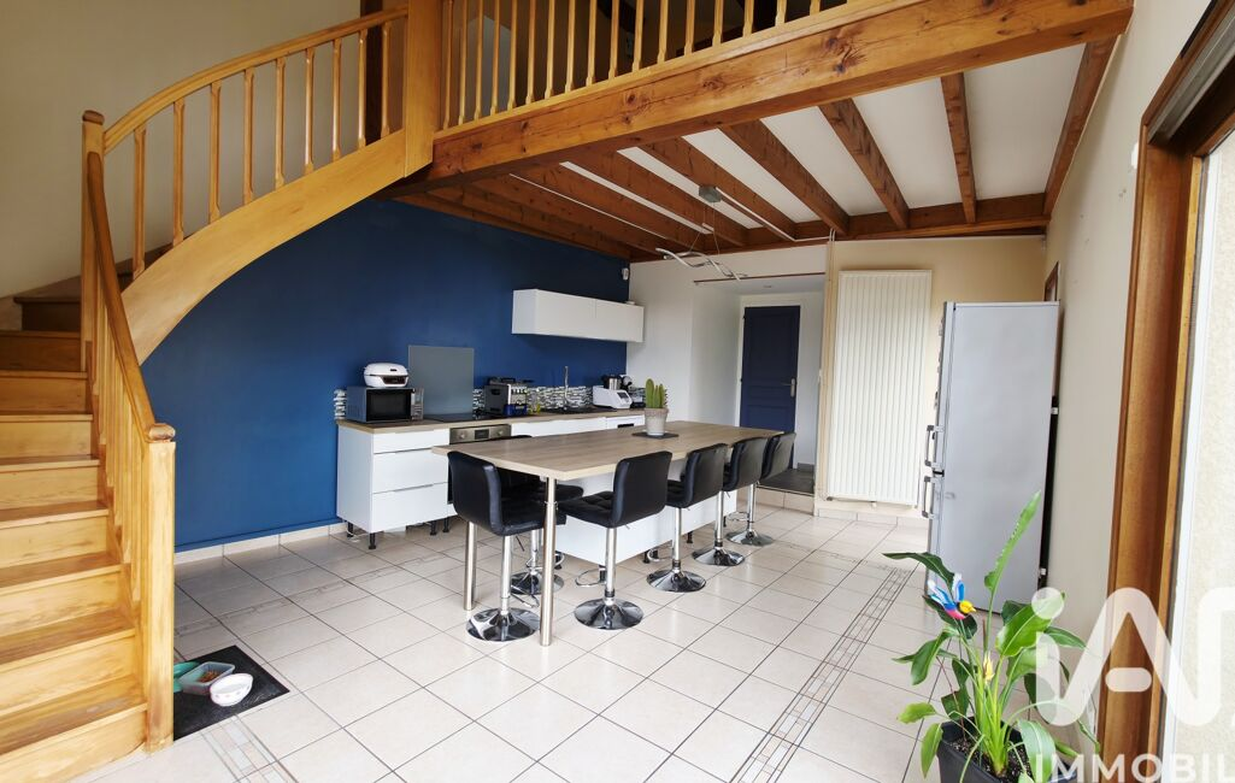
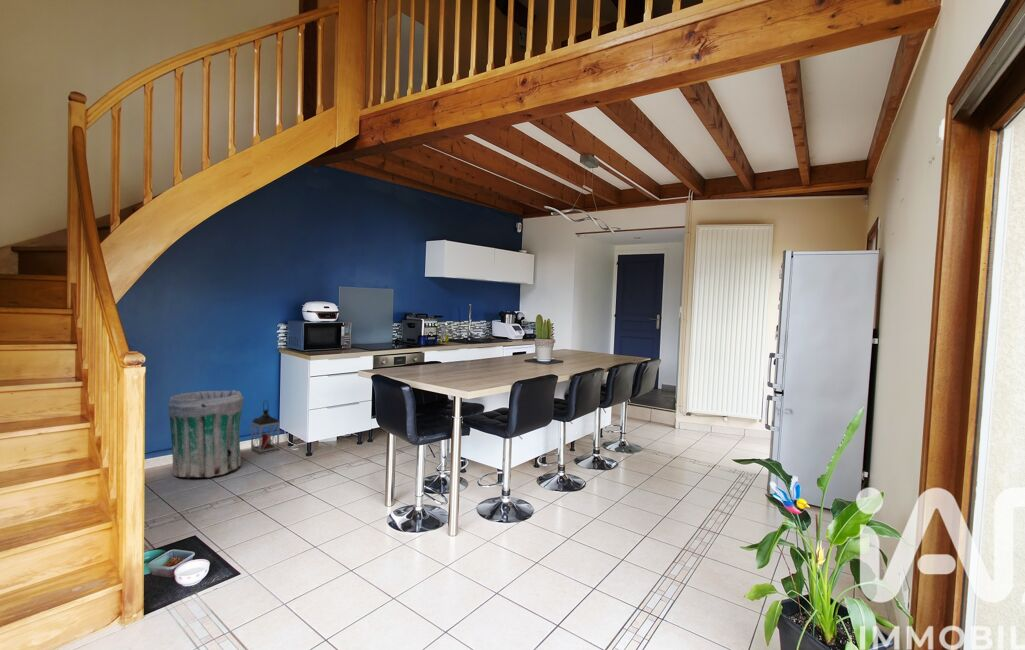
+ trash can (206, 430)
+ lantern (265, 425)
